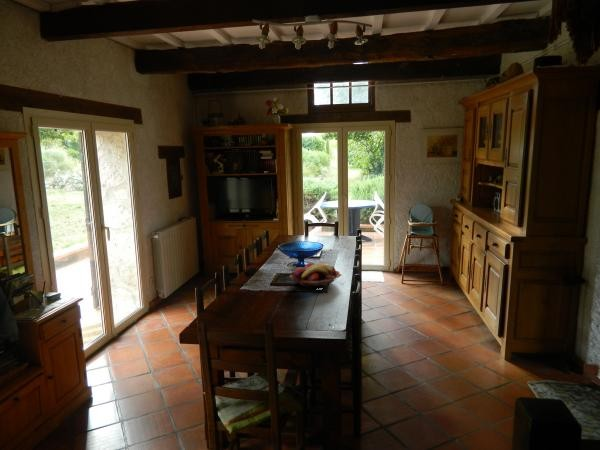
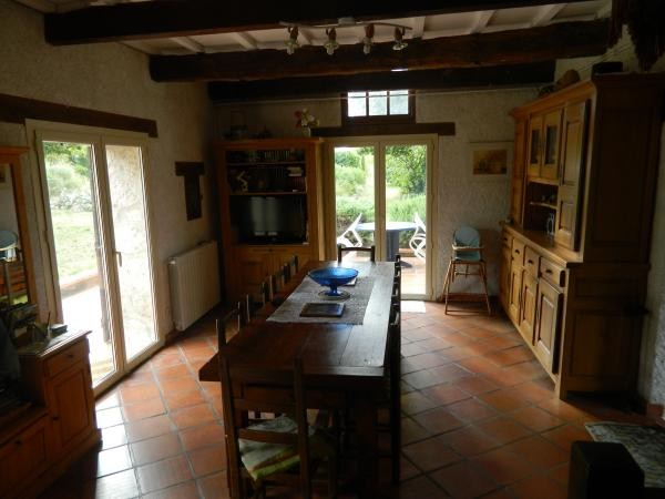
- fruit basket (315, 273)
